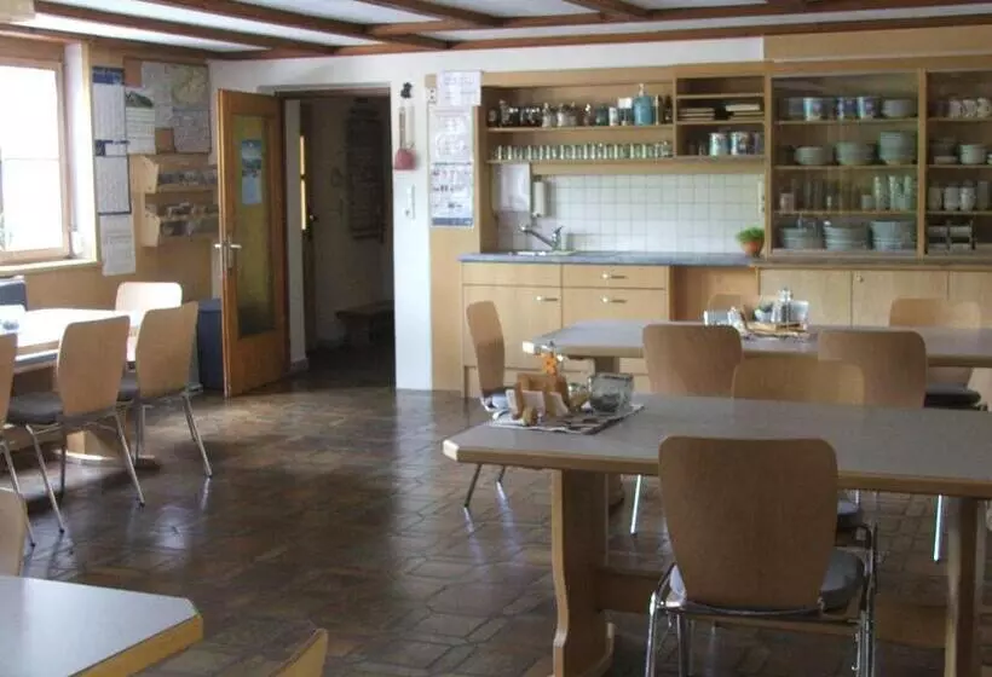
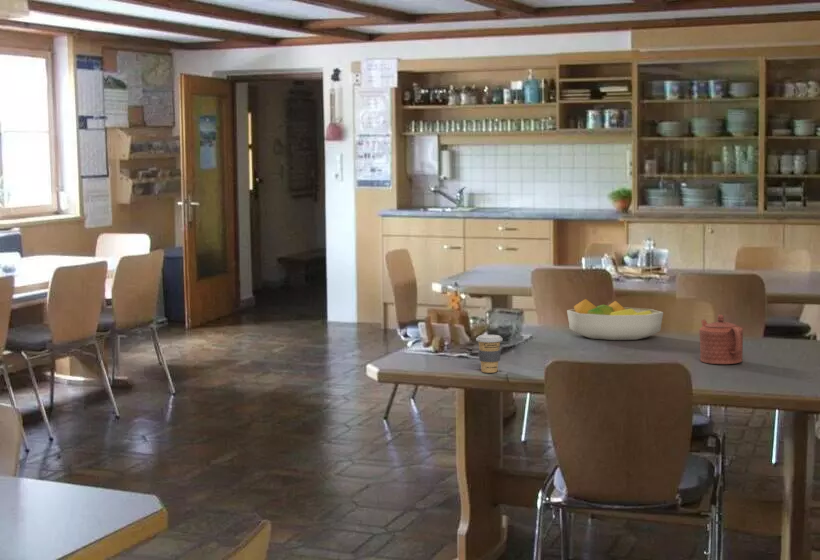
+ fruit bowl (614, 318)
+ coffee cup (489, 353)
+ teapot (720, 337)
